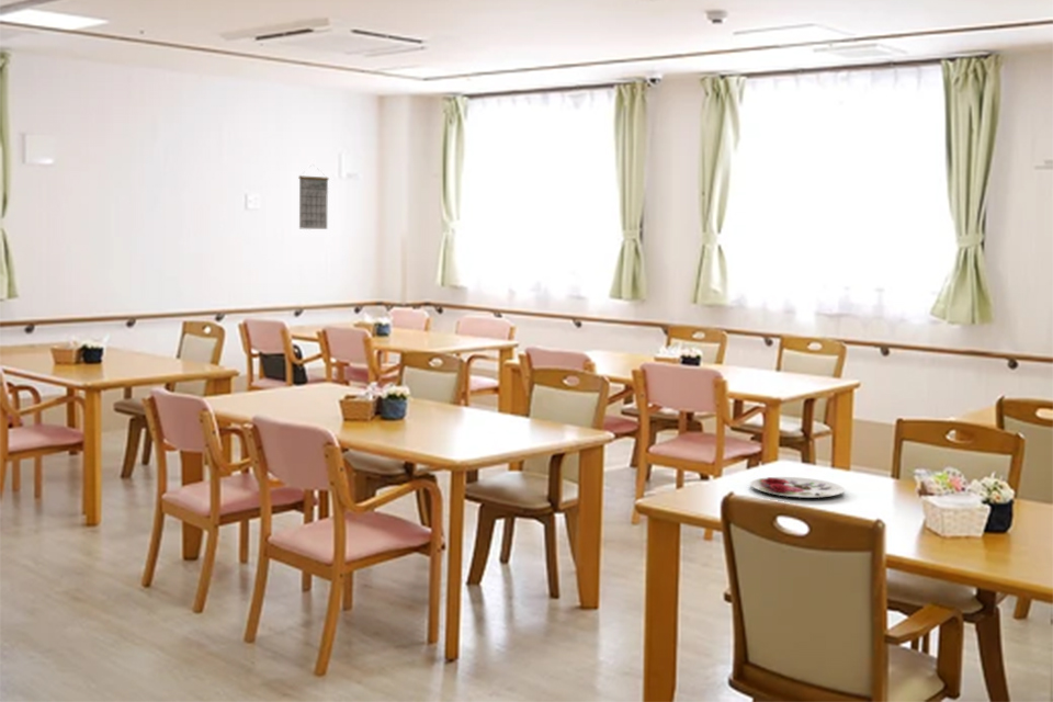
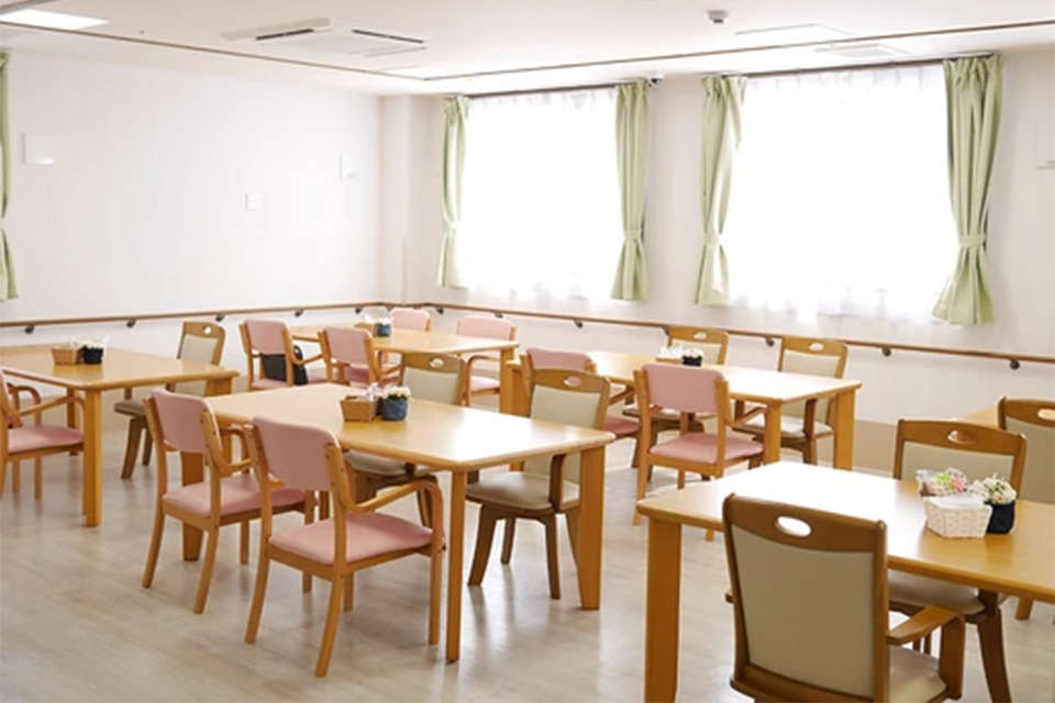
- calendar (313, 196)
- plate (796, 486)
